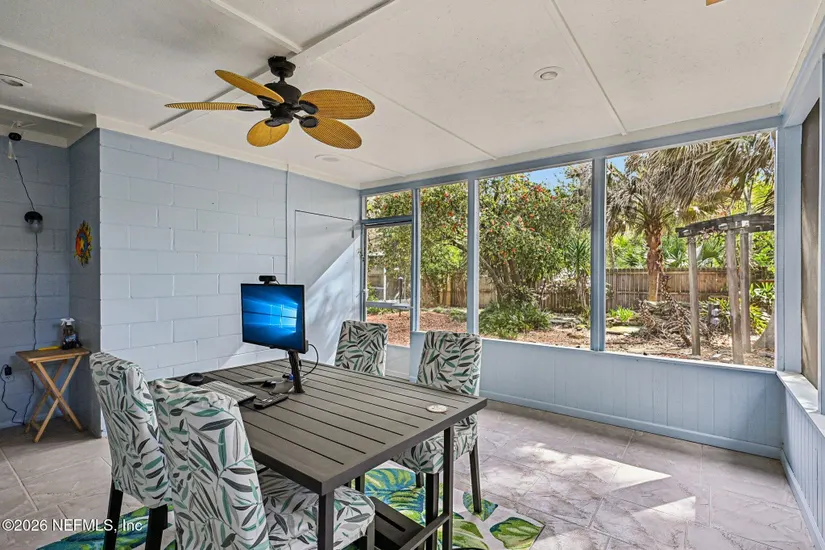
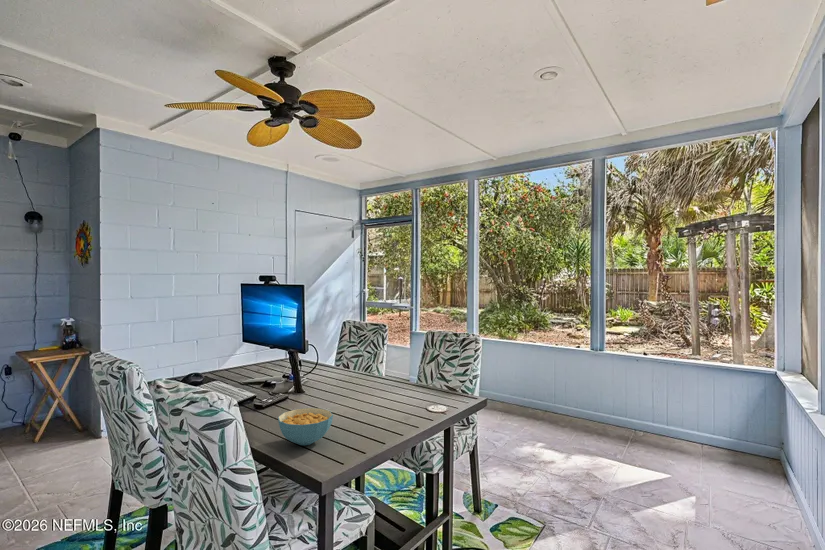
+ cereal bowl (305, 429)
